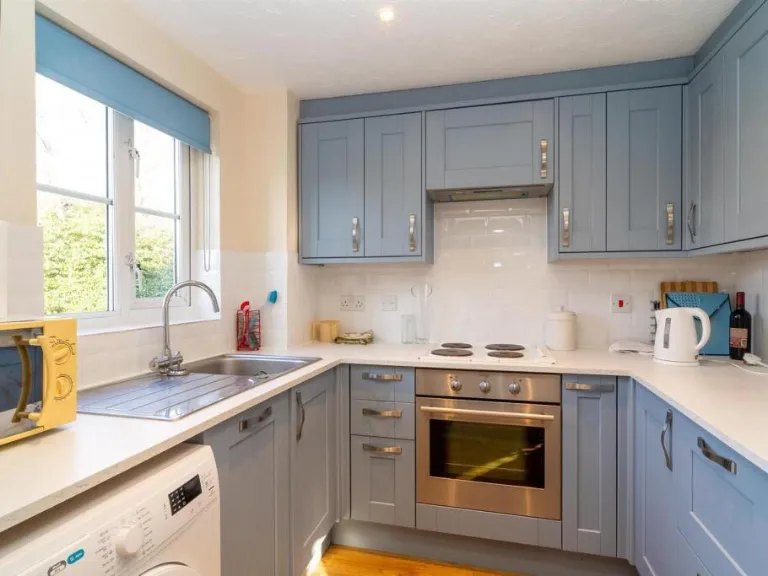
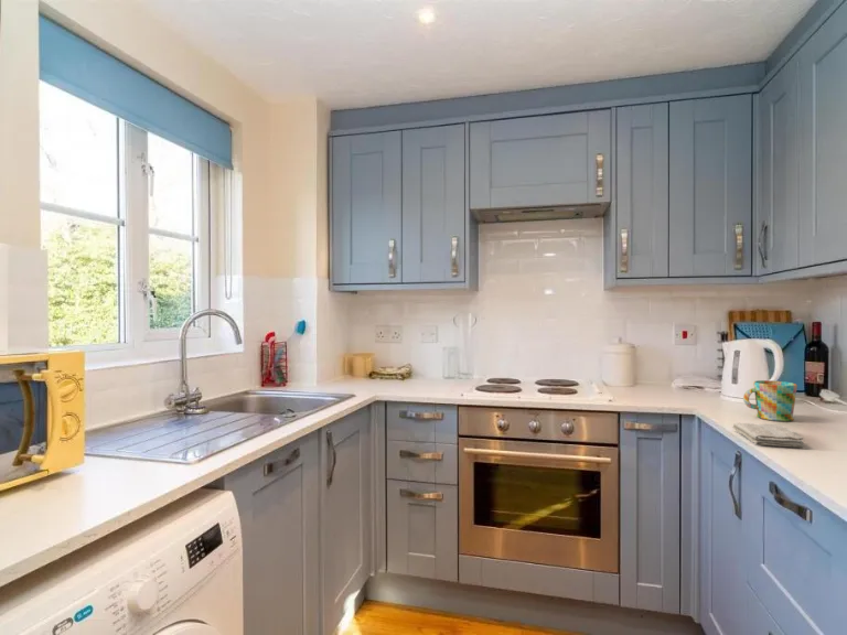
+ mug (769, 400)
+ washcloth (766, 433)
